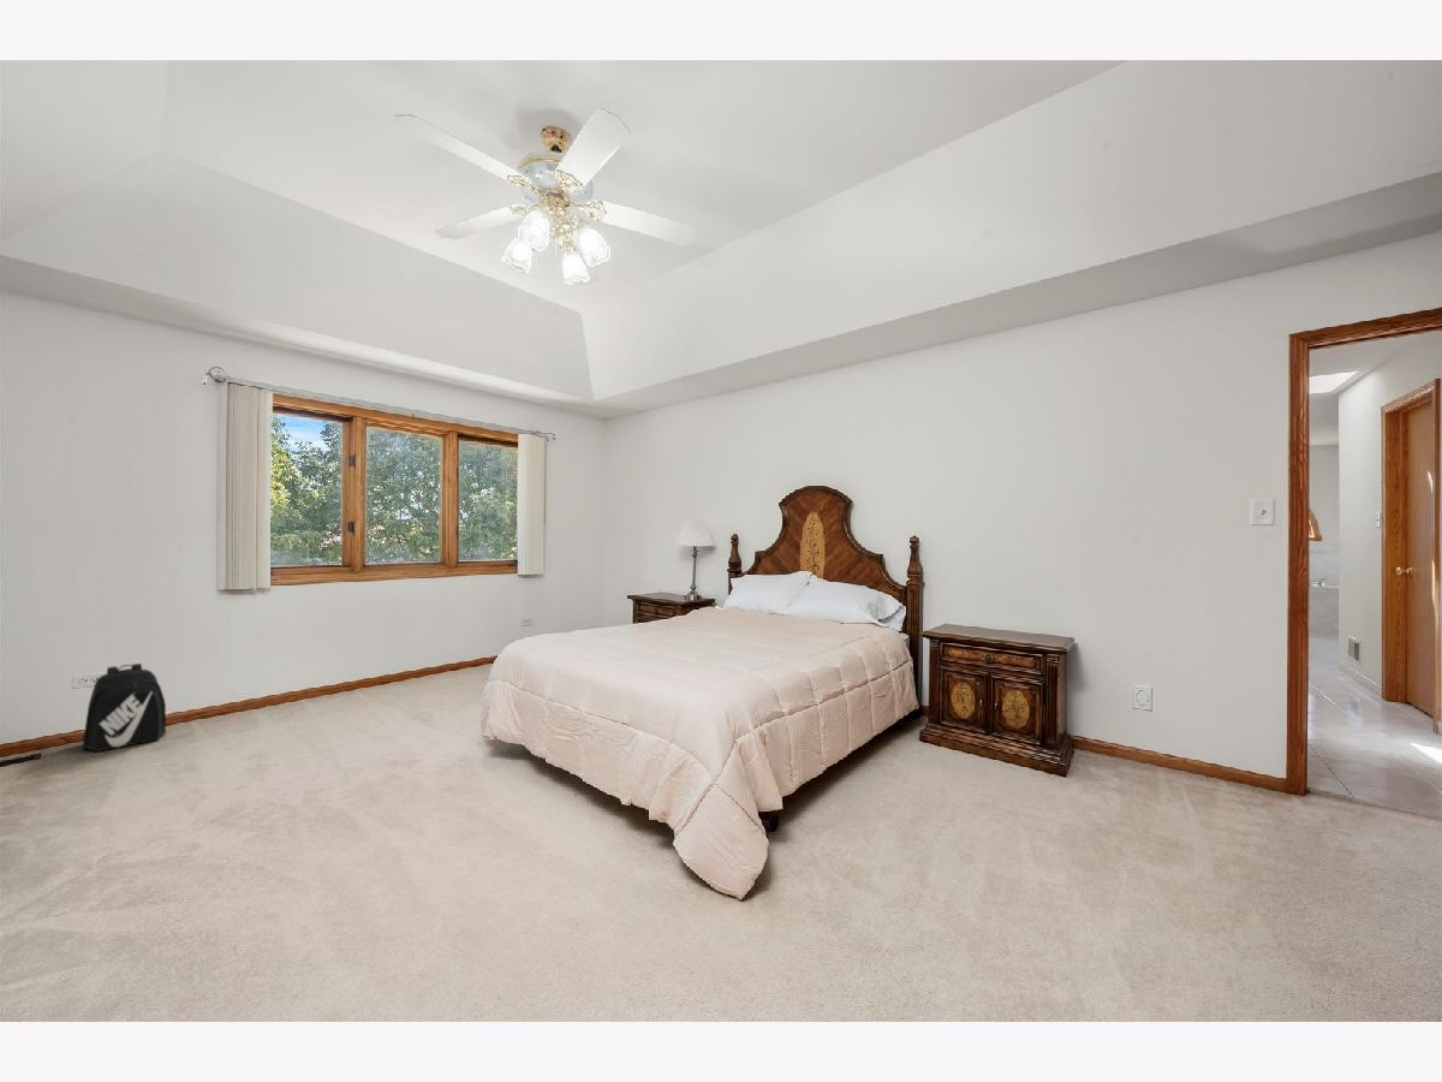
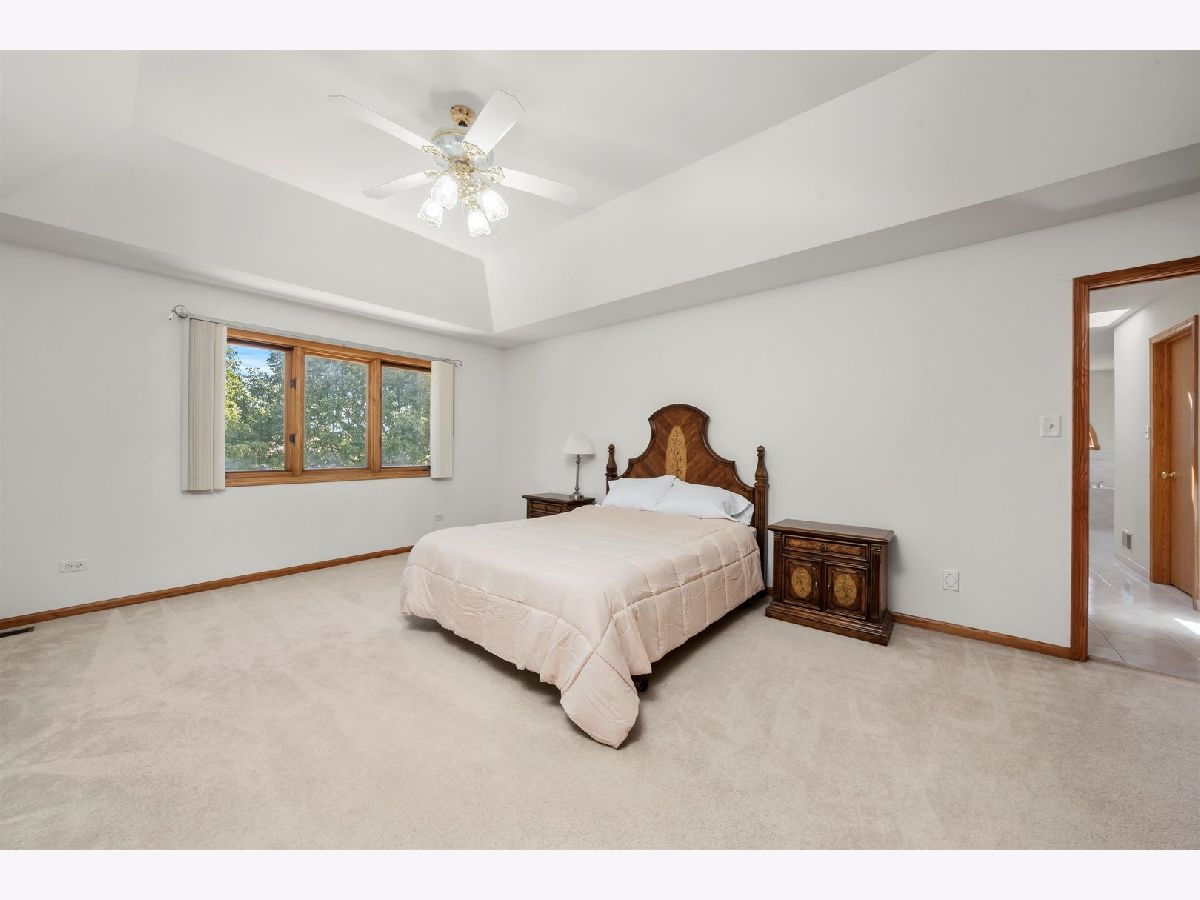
- backpack (124, 701)
